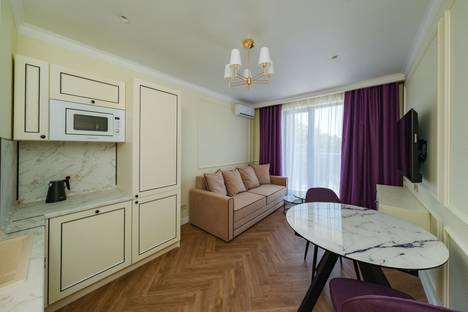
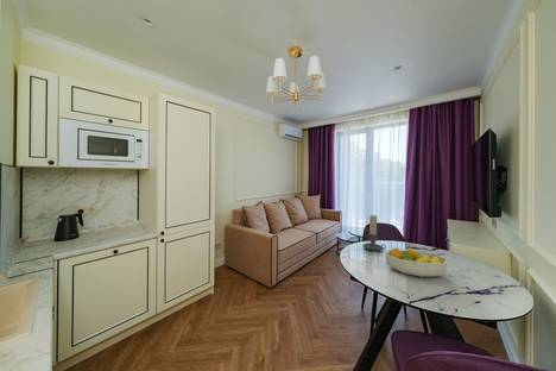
+ fruit bowl (415, 259)
+ candle holder (374, 232)
